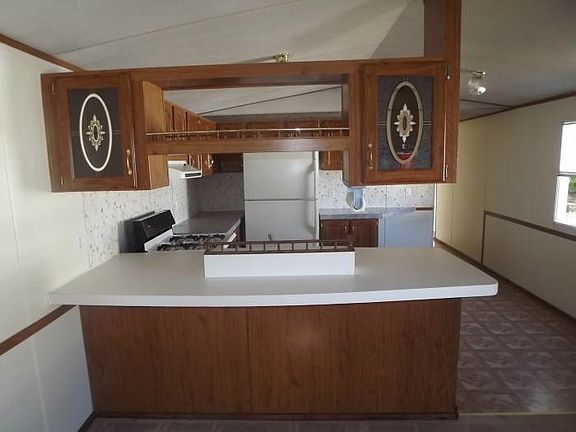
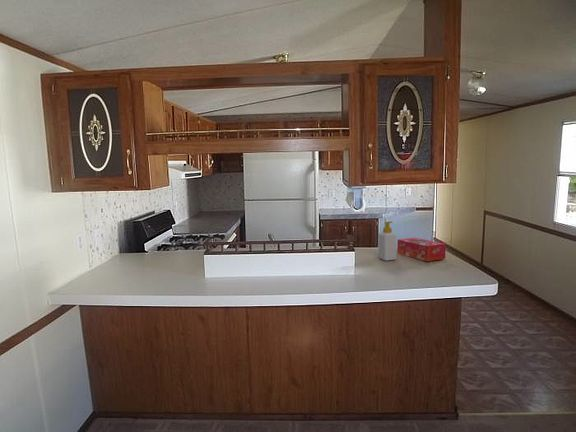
+ soap bottle (387, 240)
+ tissue box (420, 248)
